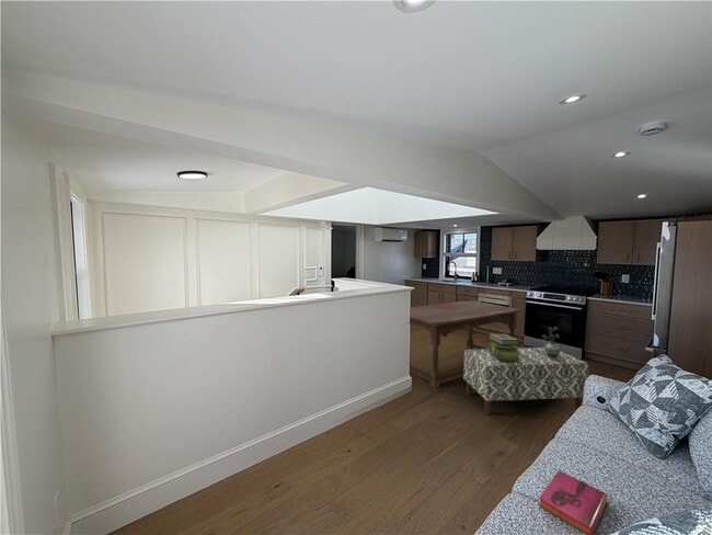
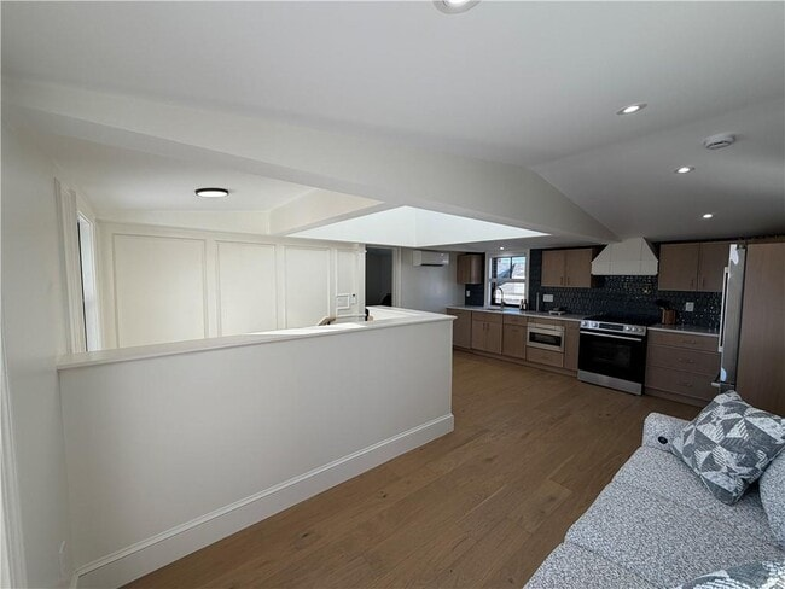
- potted plant (551, 341)
- stack of books (503, 346)
- hardback book (573, 499)
- bench (521, 378)
- dining table (452, 331)
